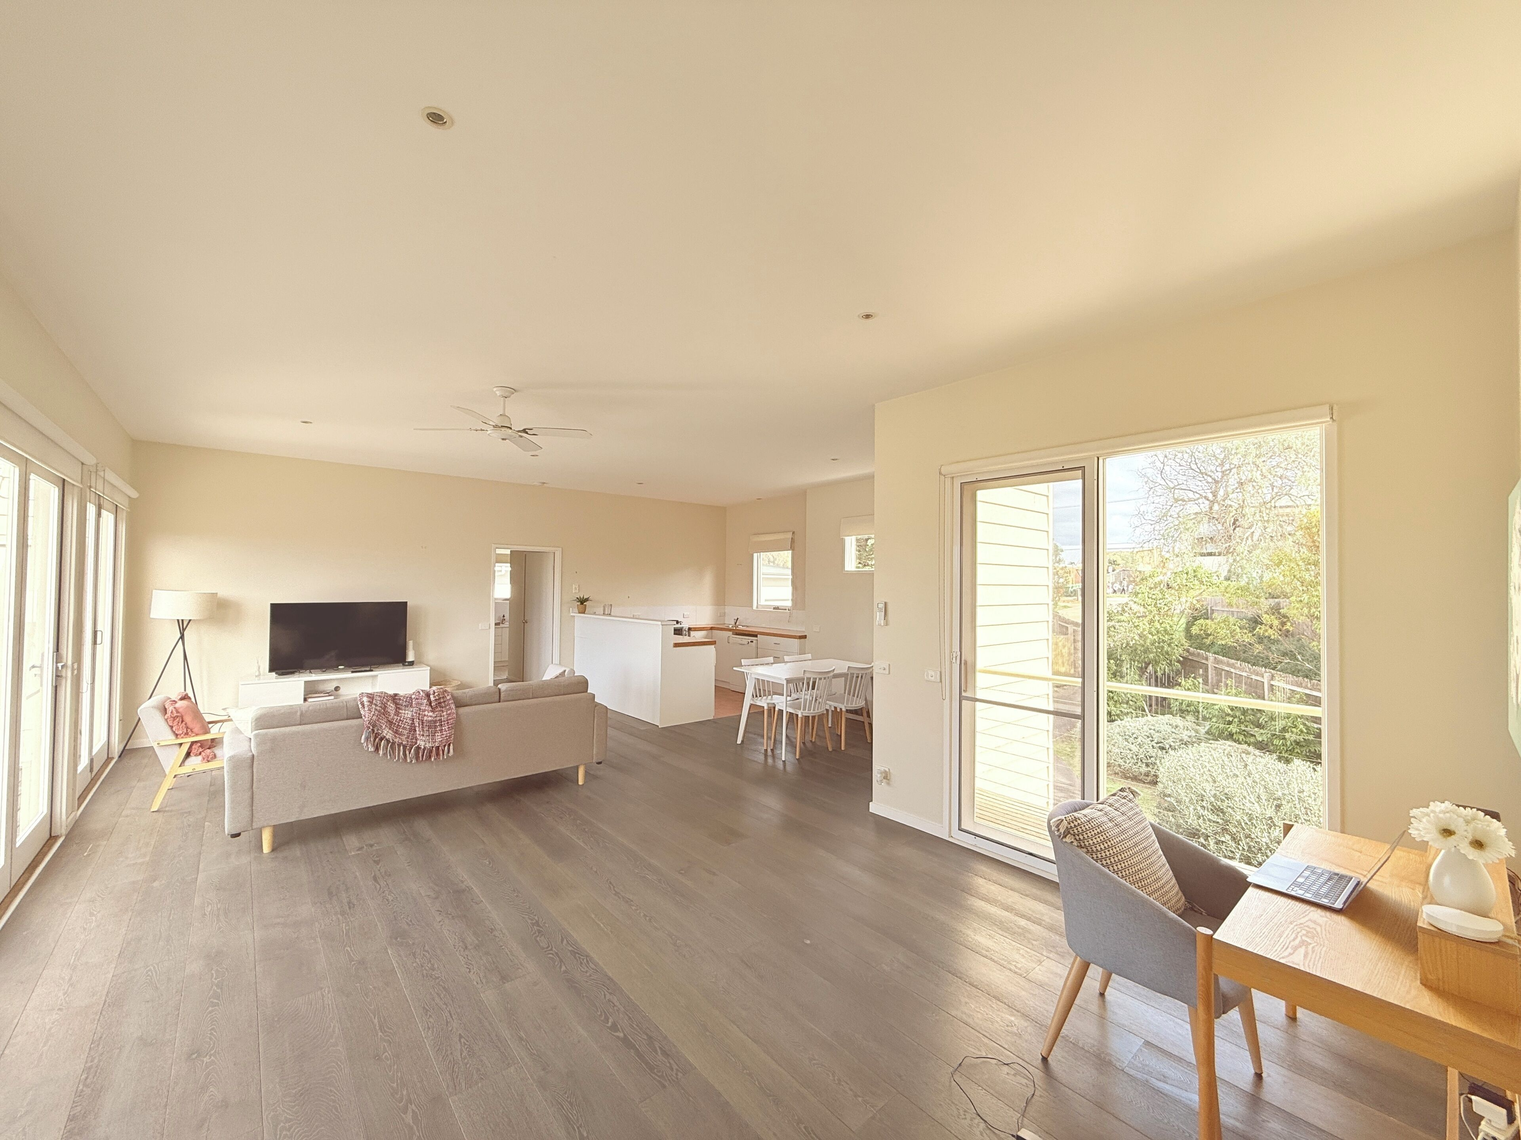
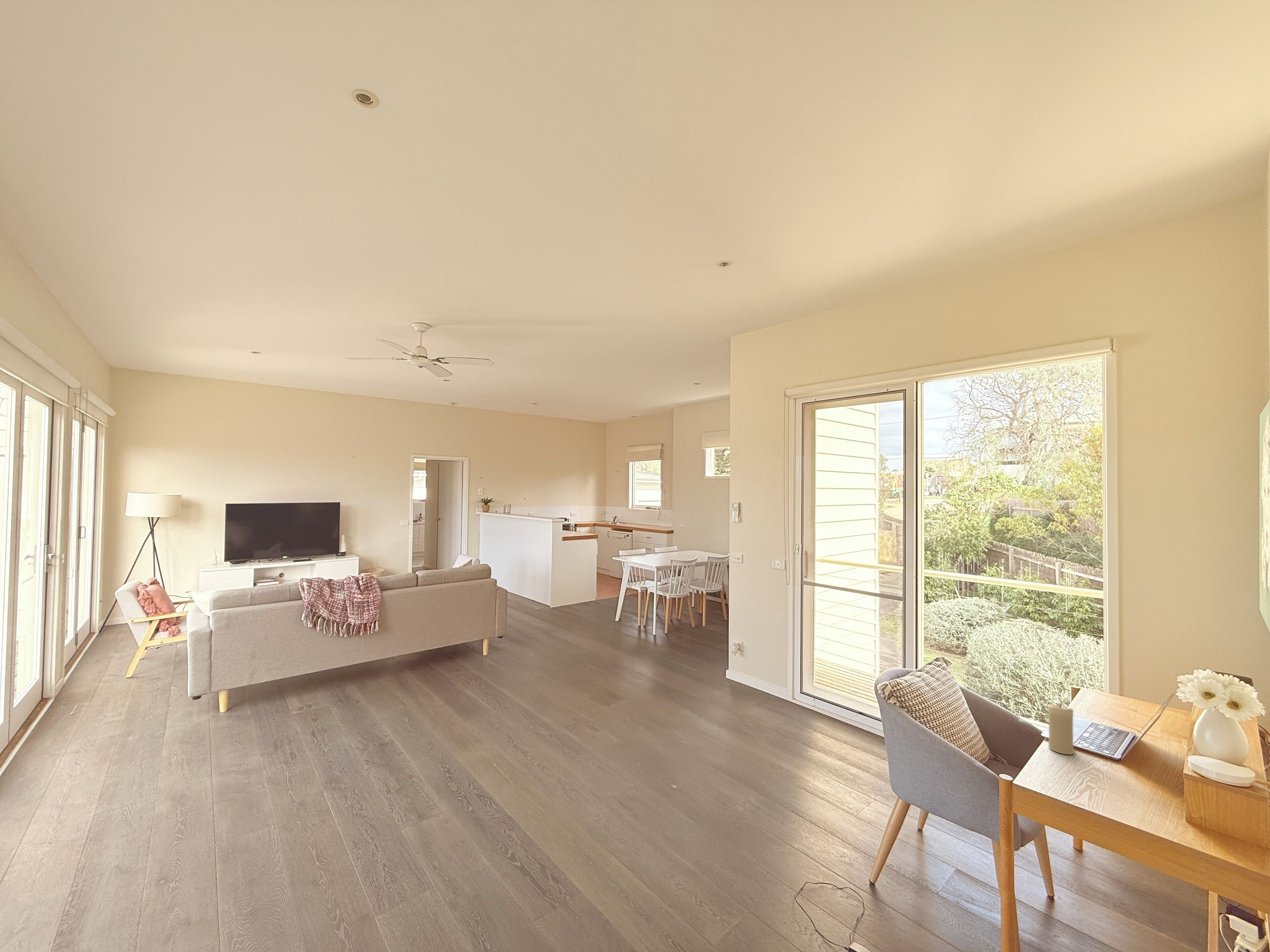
+ candle (1061, 726)
